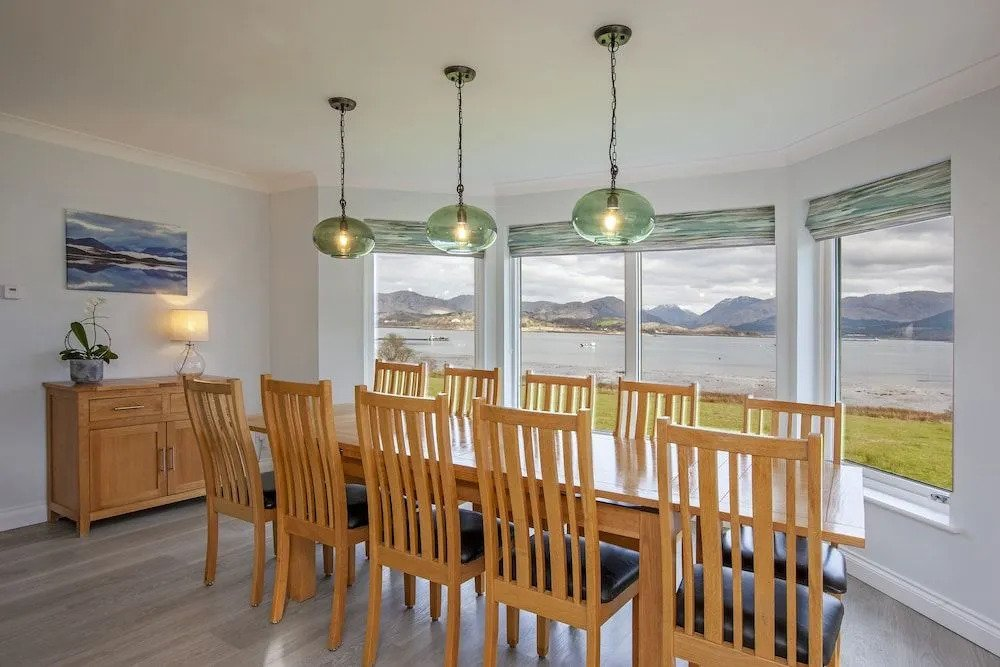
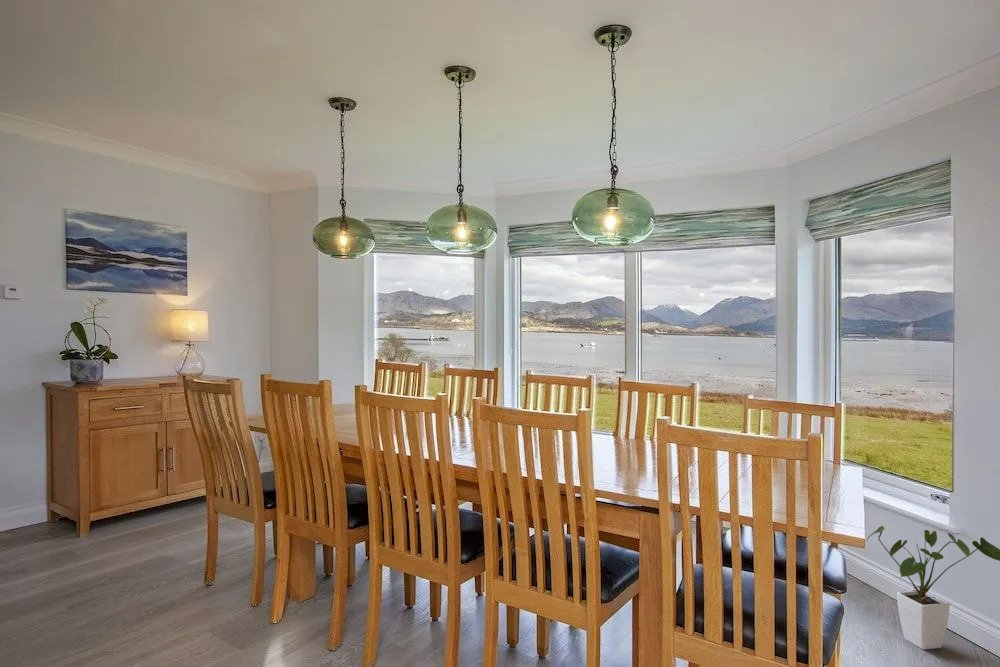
+ house plant (929, 588)
